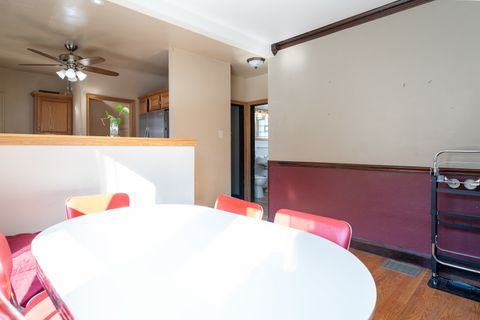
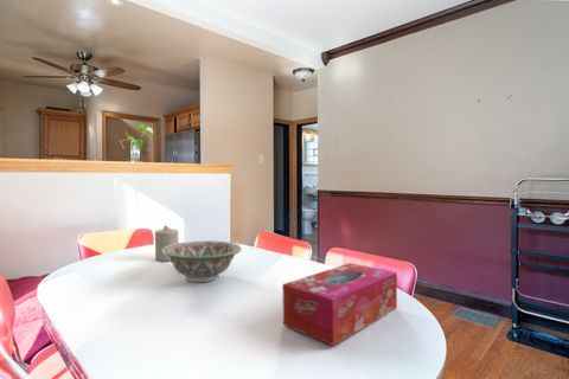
+ candle (167, 242)
+ decorative bowl (203, 262)
+ tissue box (343, 296)
